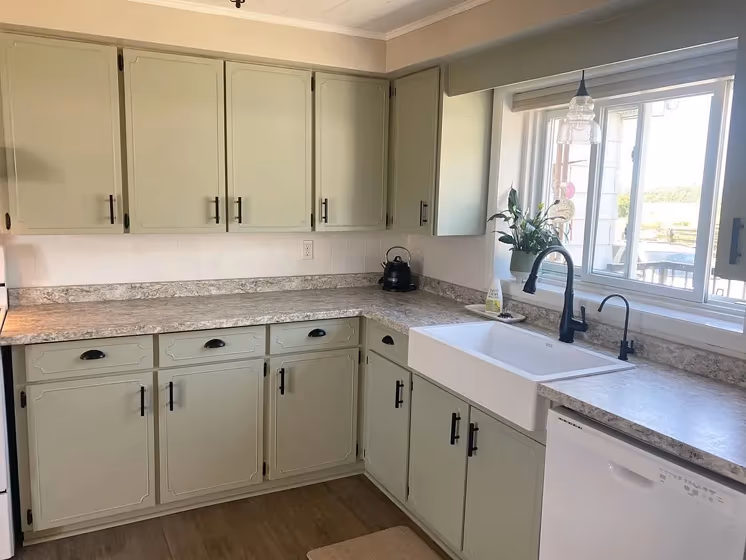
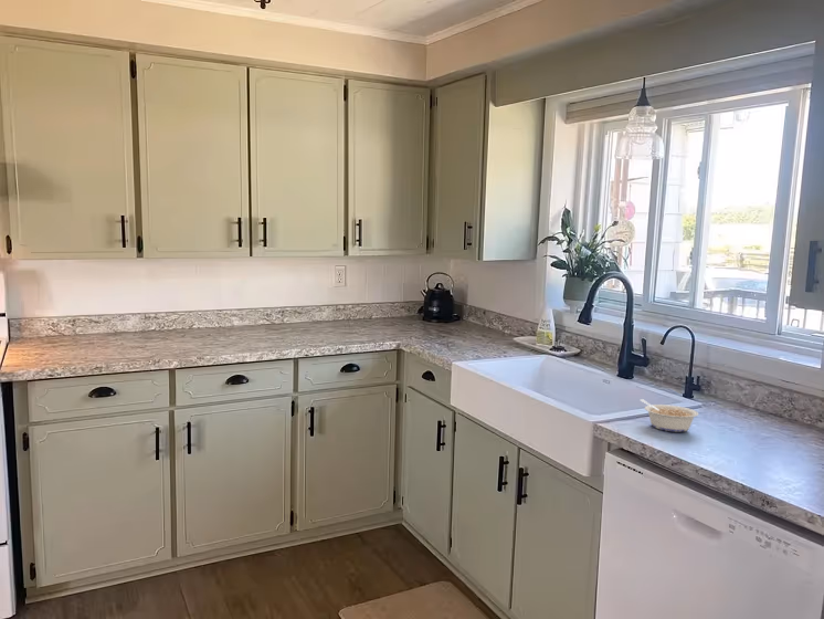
+ legume (668, 417)
